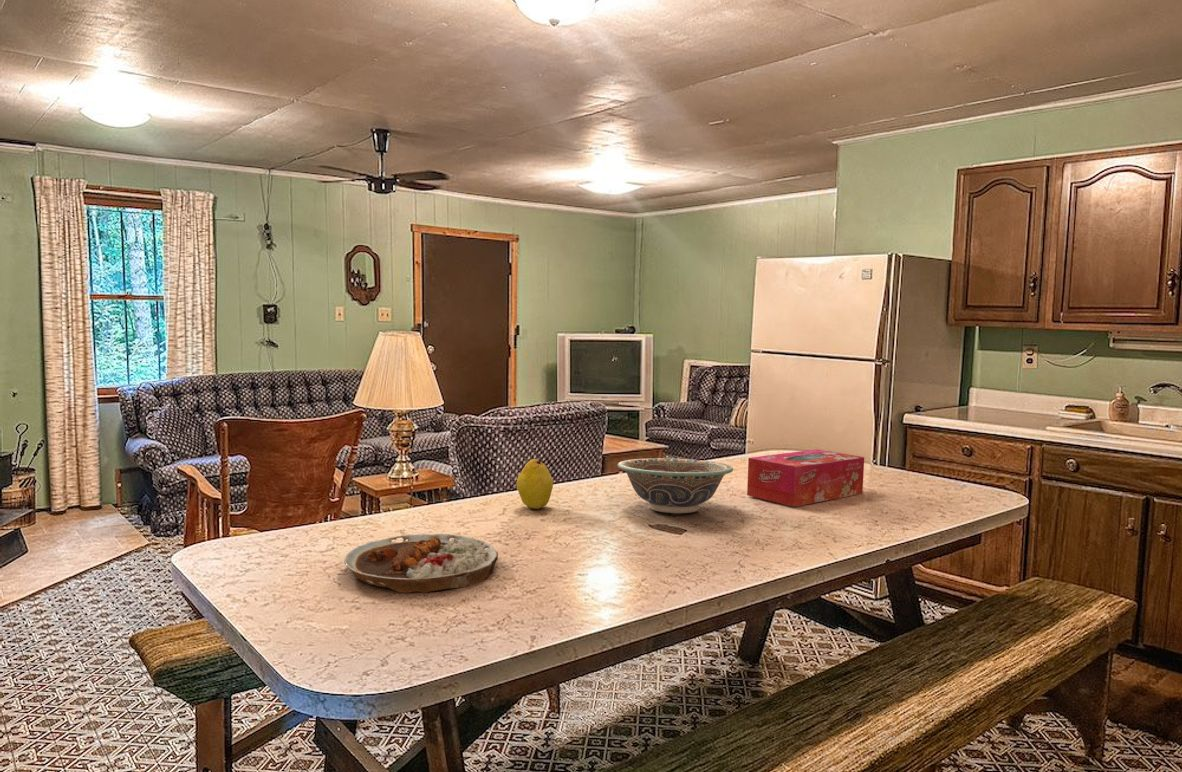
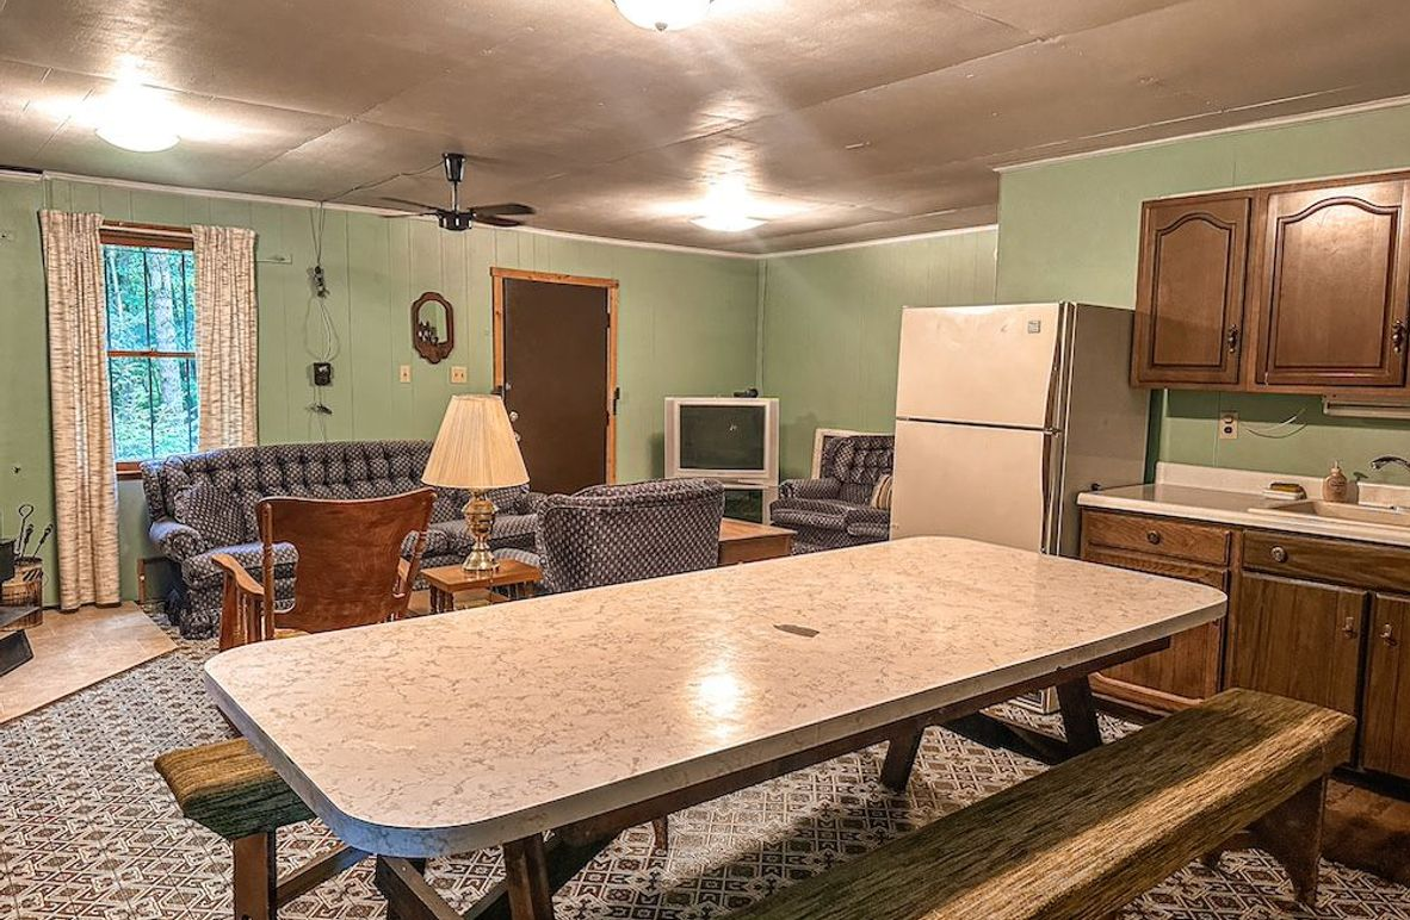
- plate (422, 555)
- decorative bowl (674, 485)
- fruit (534, 483)
- tissue box (806, 476)
